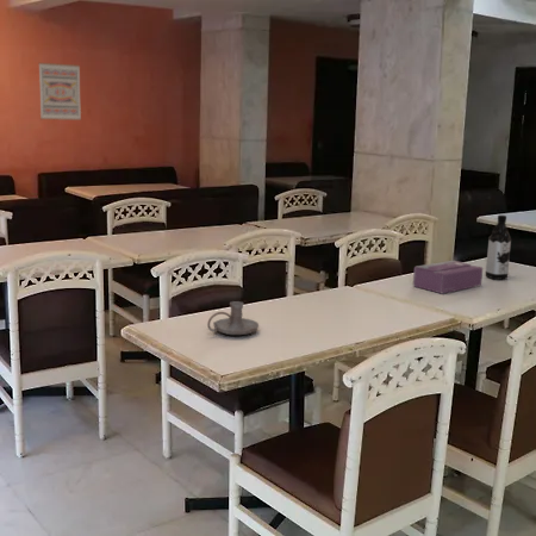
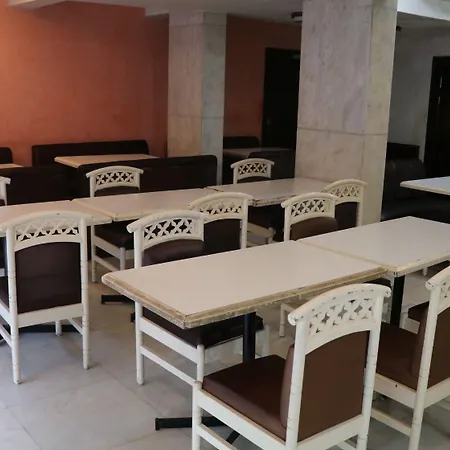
- wall art (60, 92)
- candle holder (231, 318)
- water bottle (499, 247)
- tissue box (448, 275)
